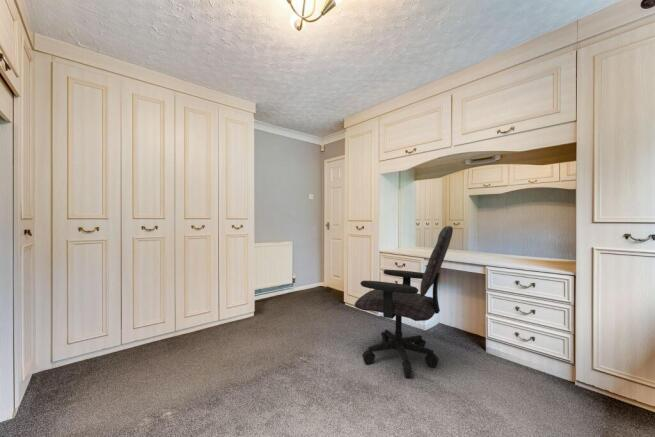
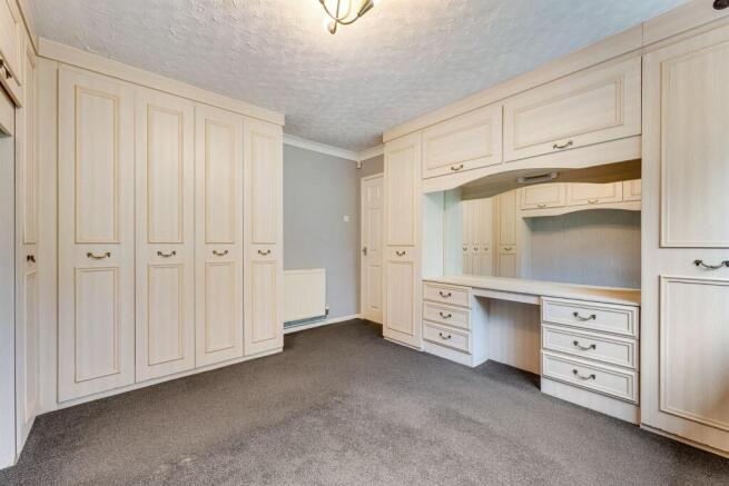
- office chair (402, 292)
